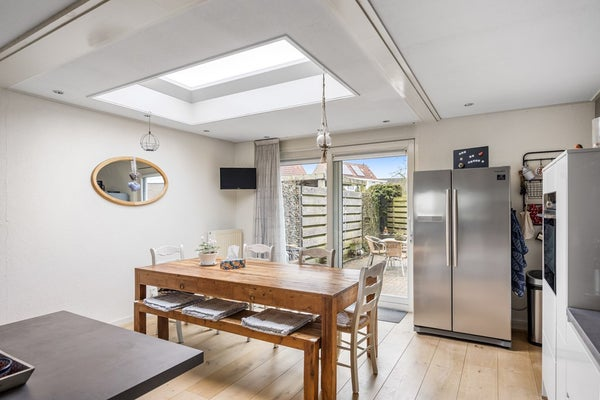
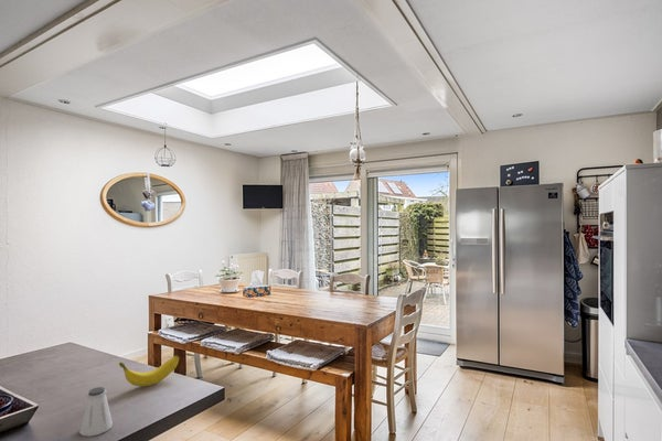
+ saltshaker (96, 409)
+ banana (151, 370)
